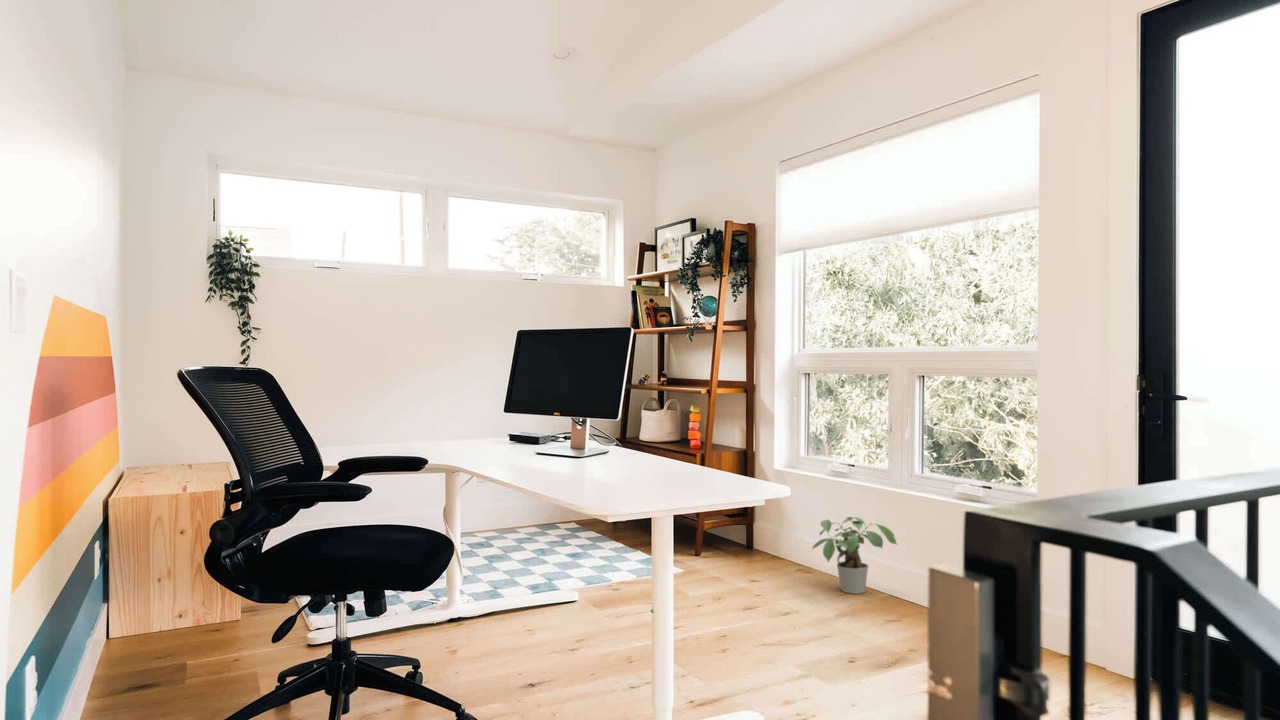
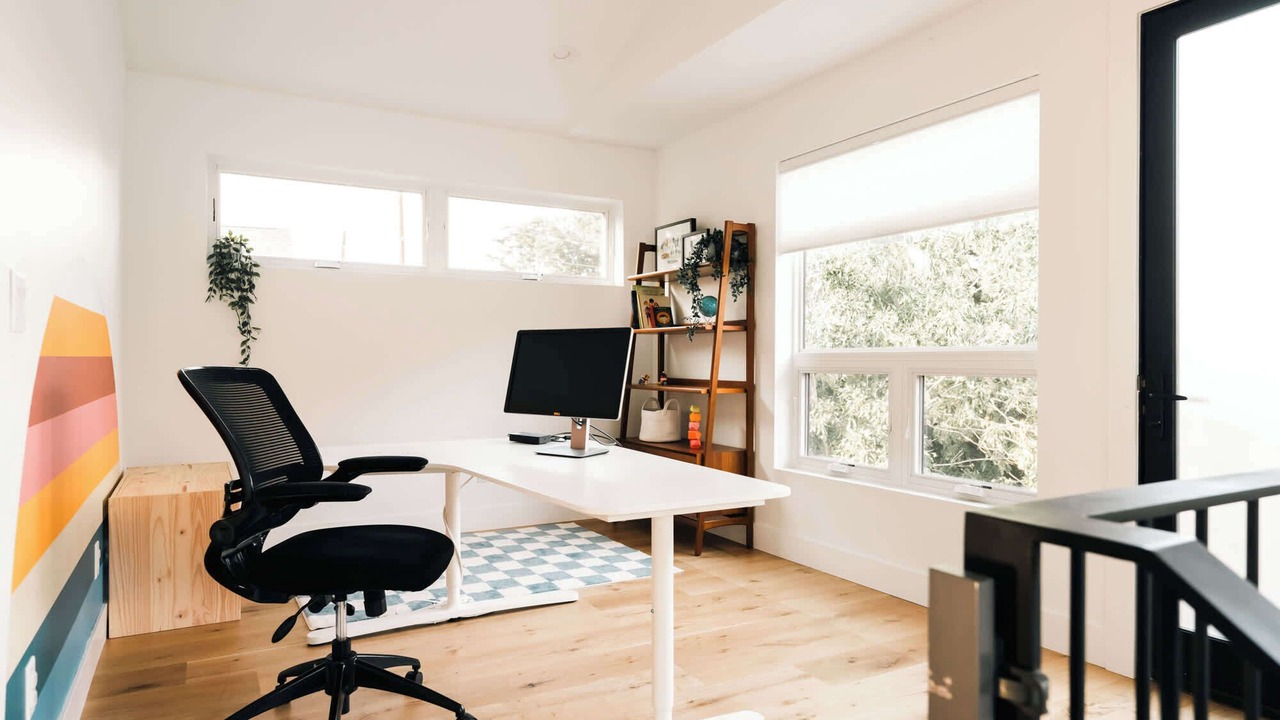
- potted plant (846, 554)
